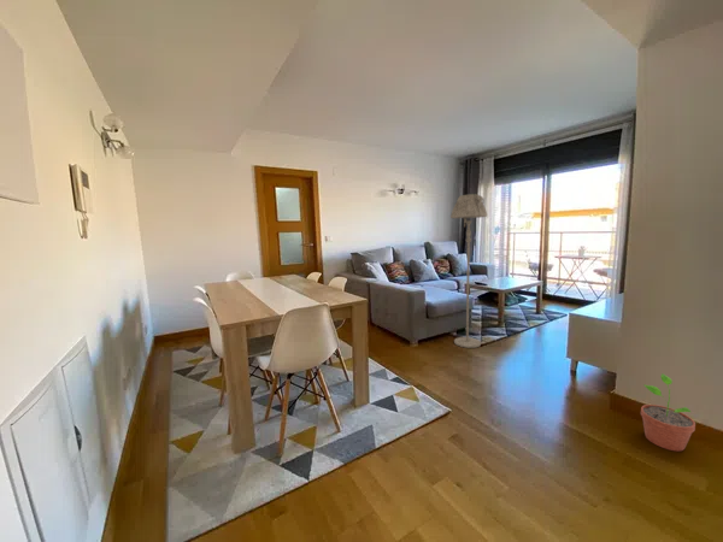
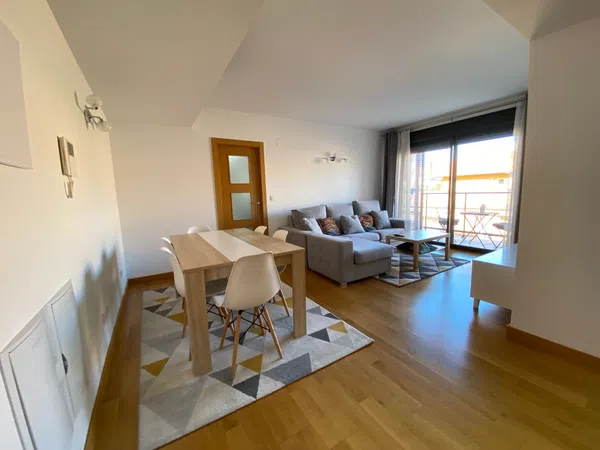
- floor lamp (468, 271)
- potted plant (666, 411)
